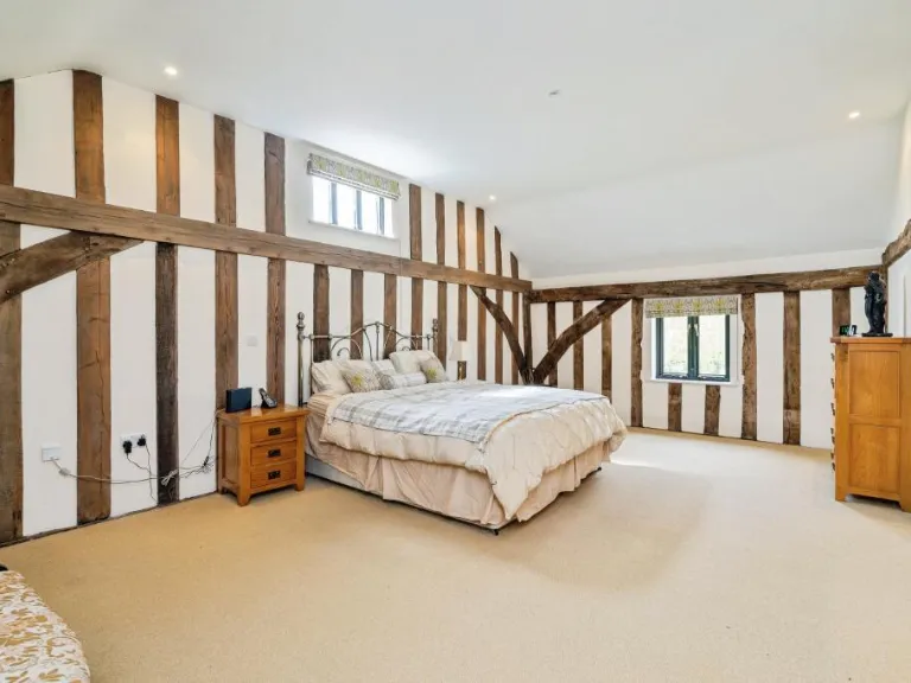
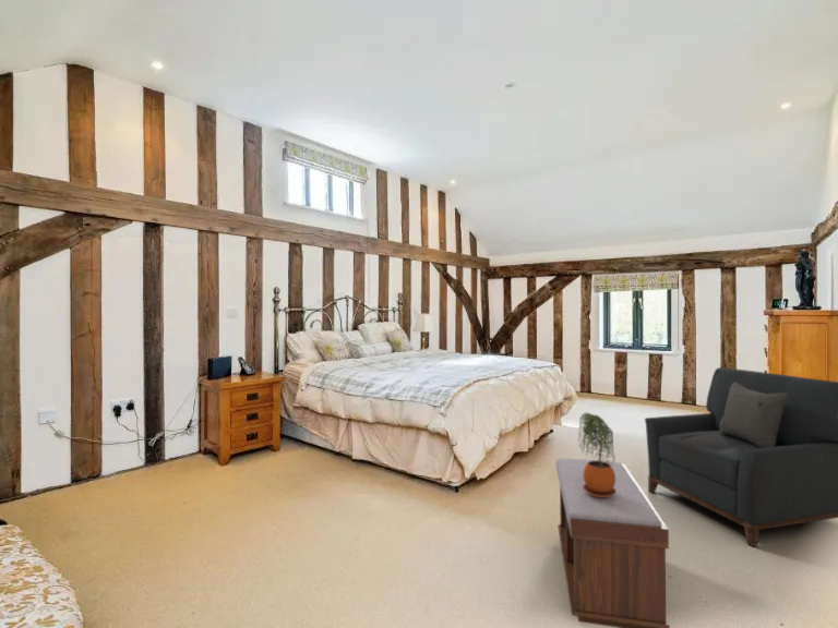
+ armchair (742, 442)
+ bench (601, 530)
+ potted plant (596, 454)
